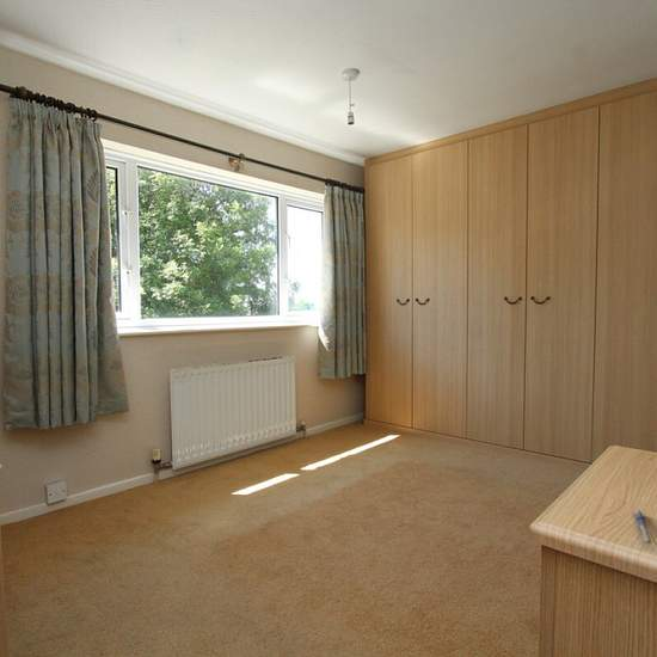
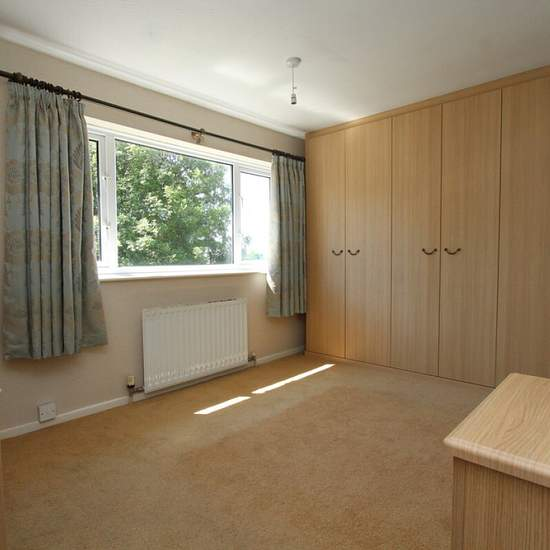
- pen (643, 526)
